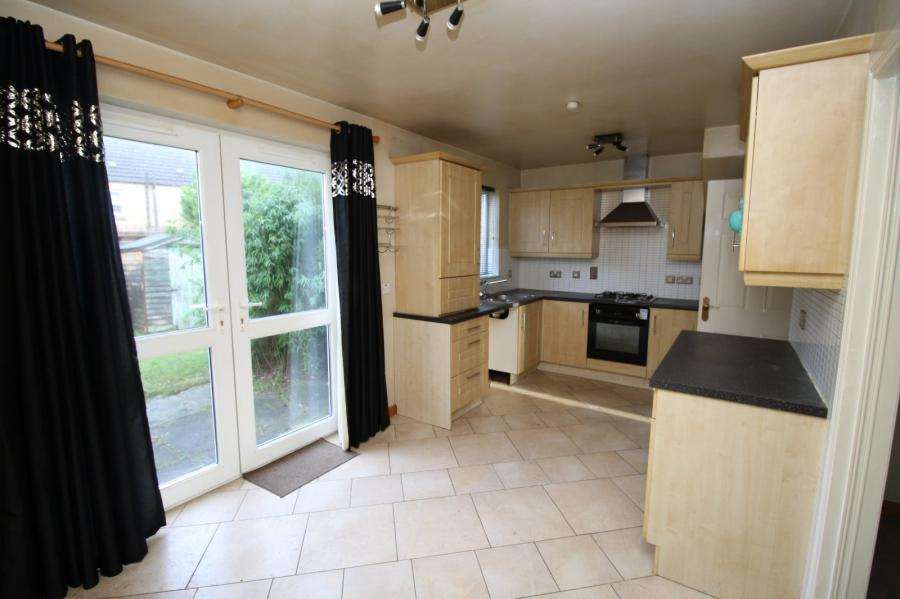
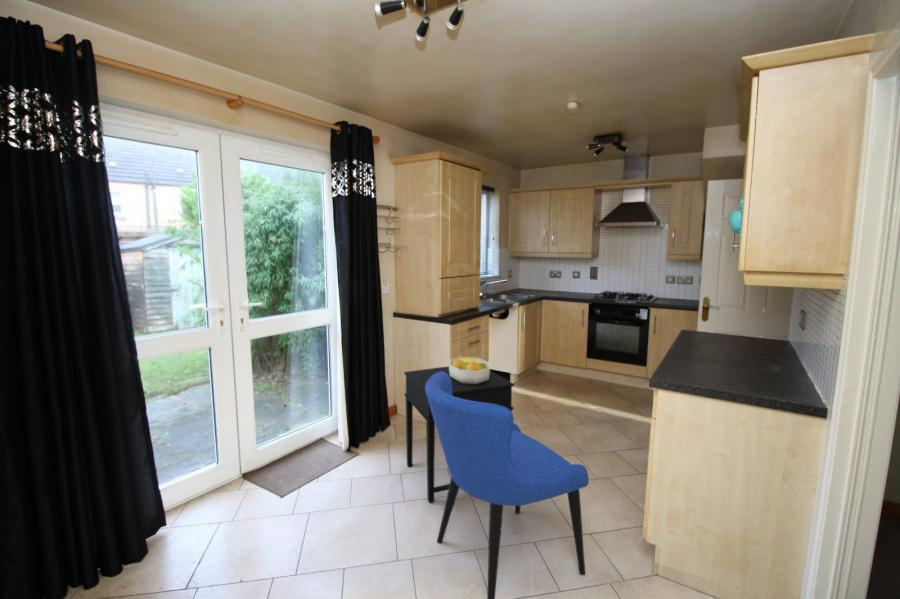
+ fruit bowl (469, 367)
+ dining chair (507, 469)
+ side table (434, 425)
